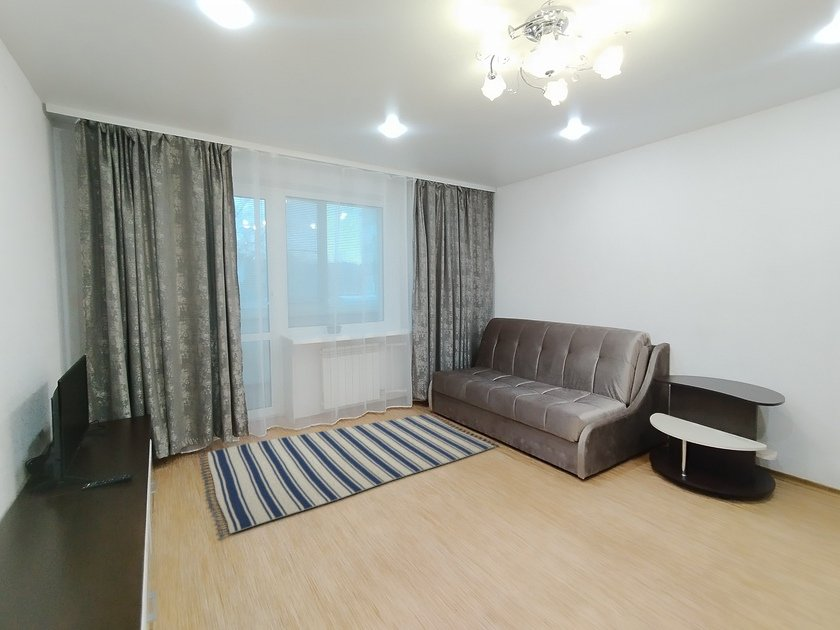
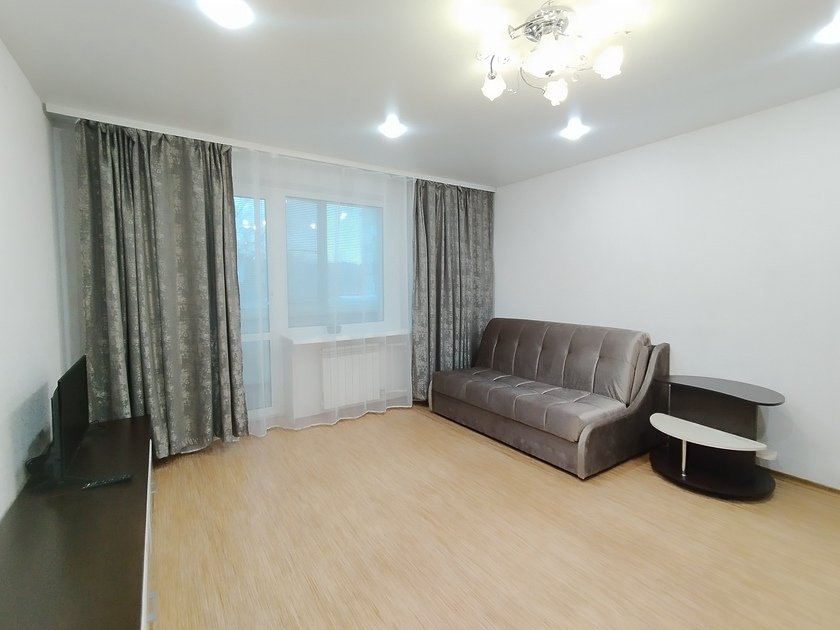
- rug (352, 449)
